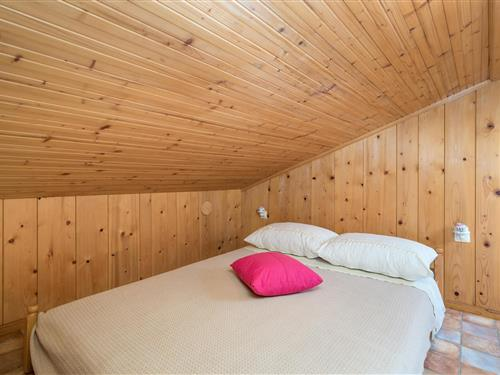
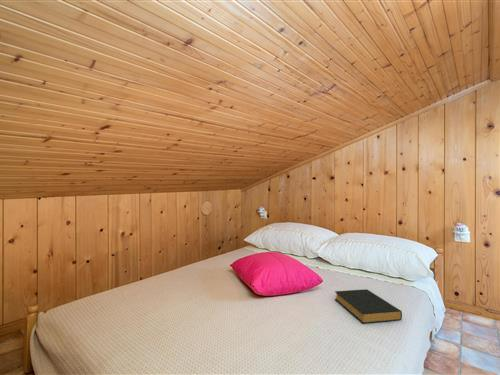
+ hardback book (365, 304)
